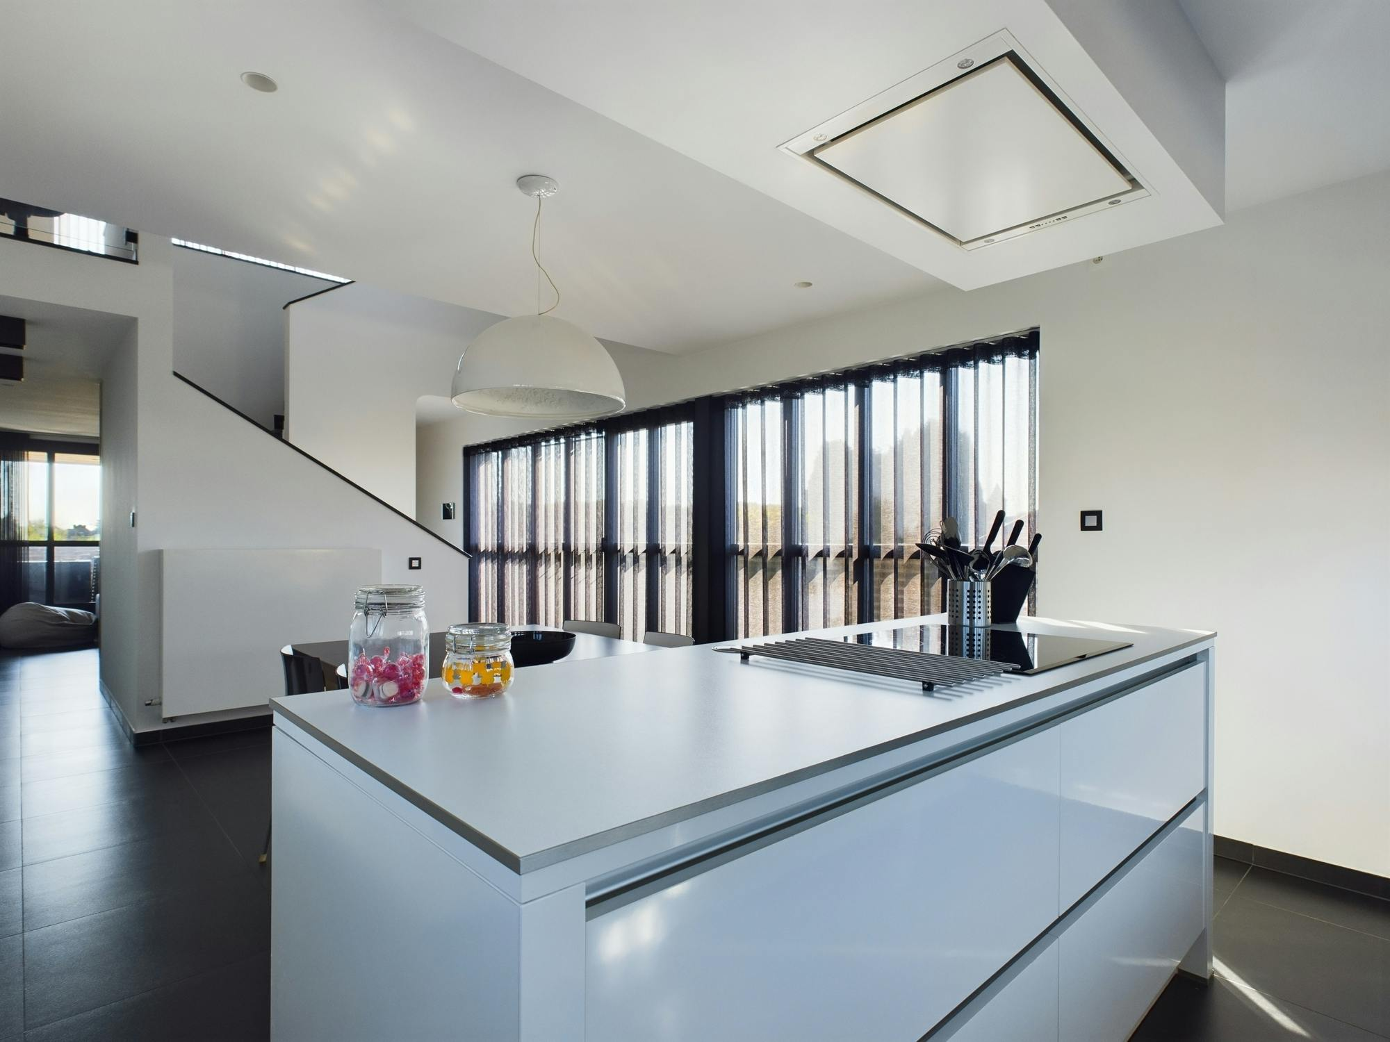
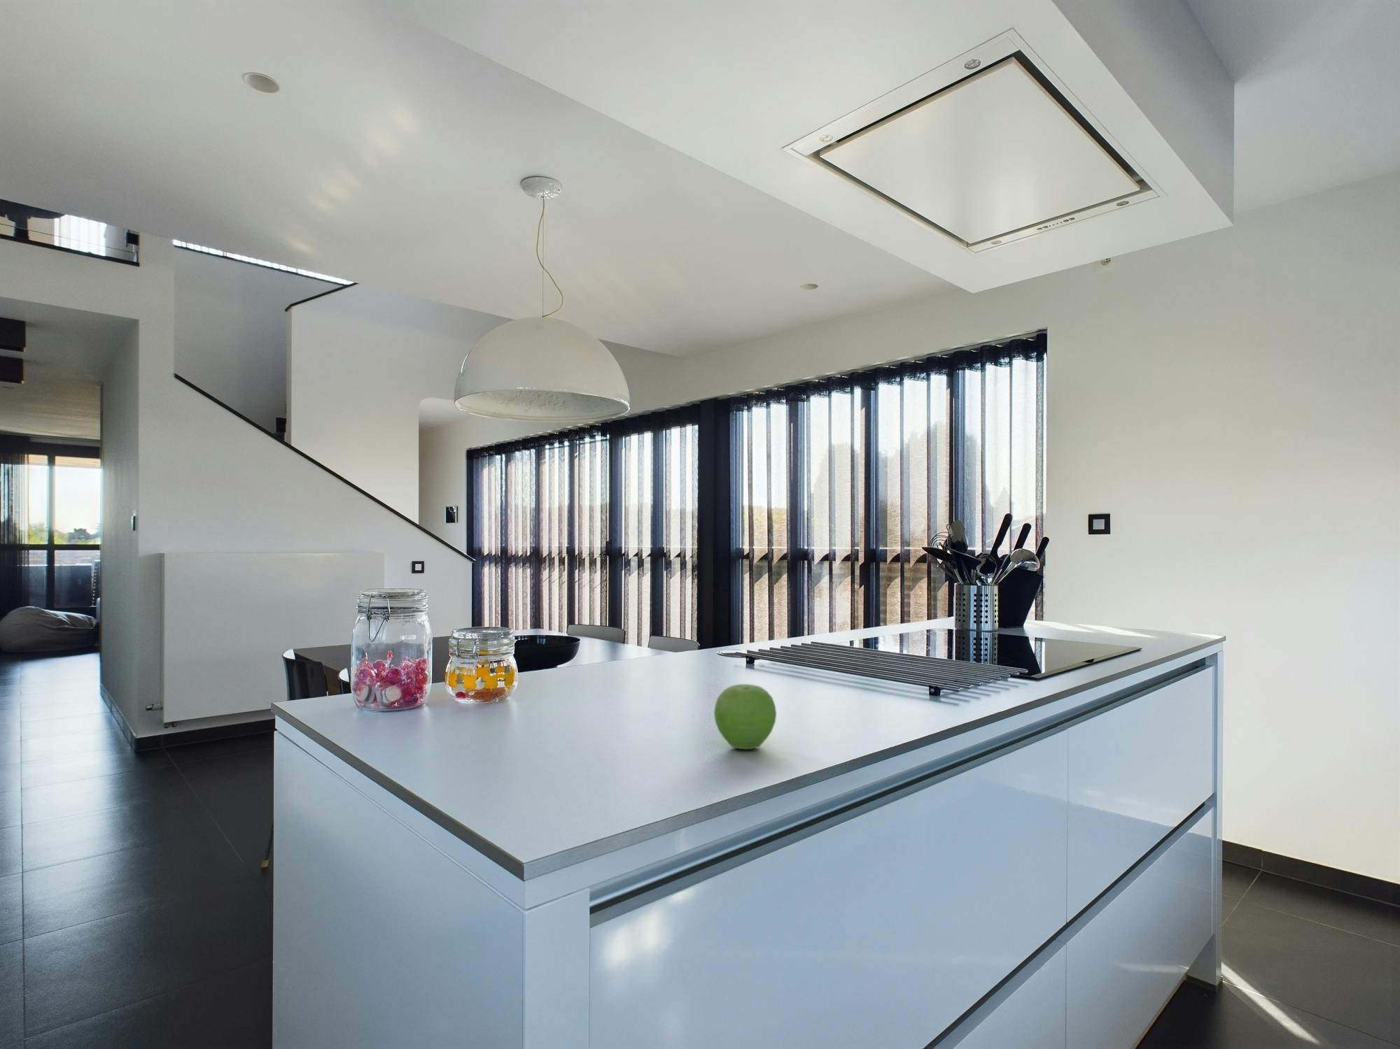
+ fruit (745, 716)
